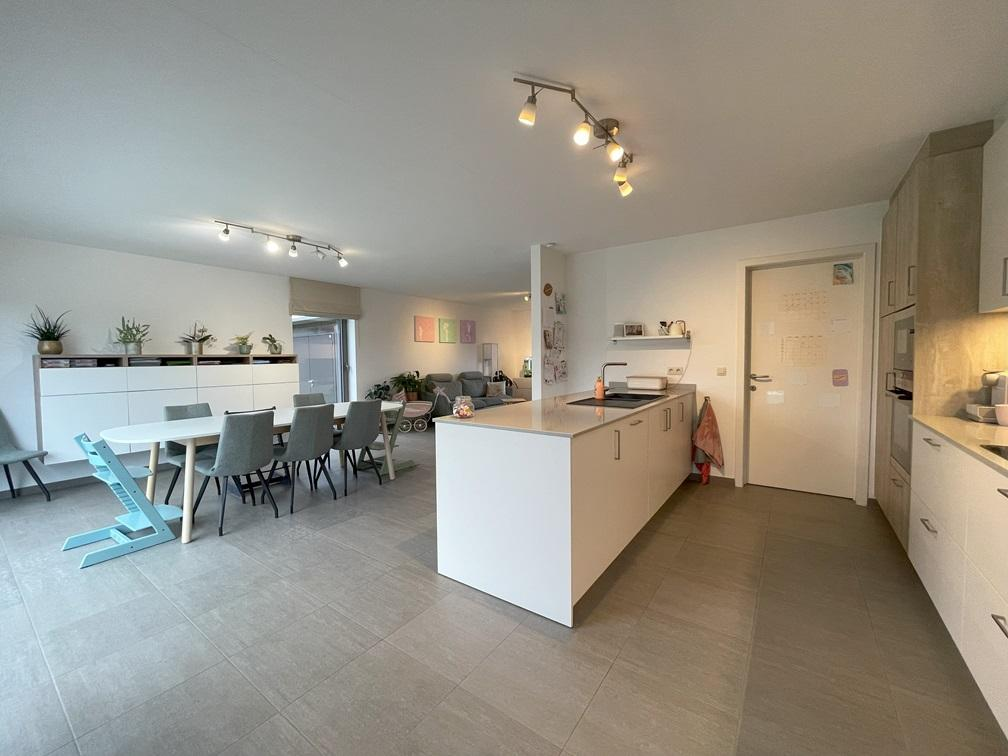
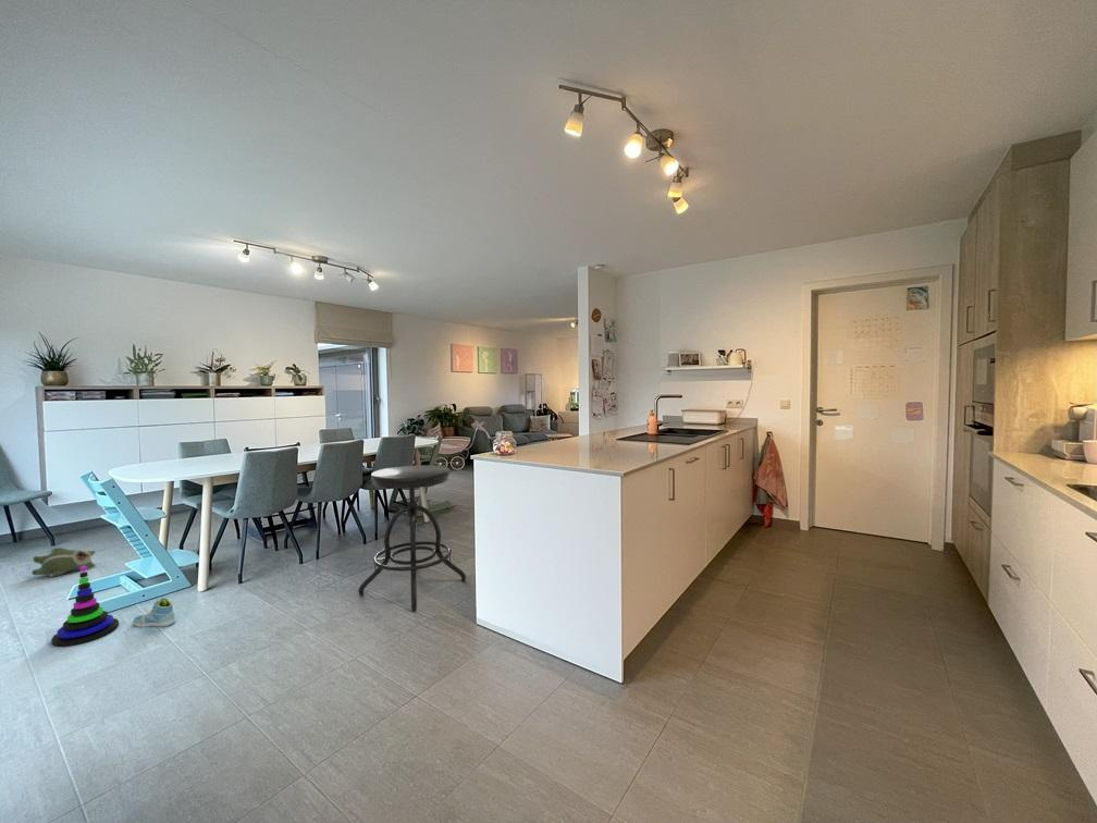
+ stacking toy (85, 600)
+ sneaker (155, 611)
+ stool (412, 529)
+ plush toy (64, 560)
